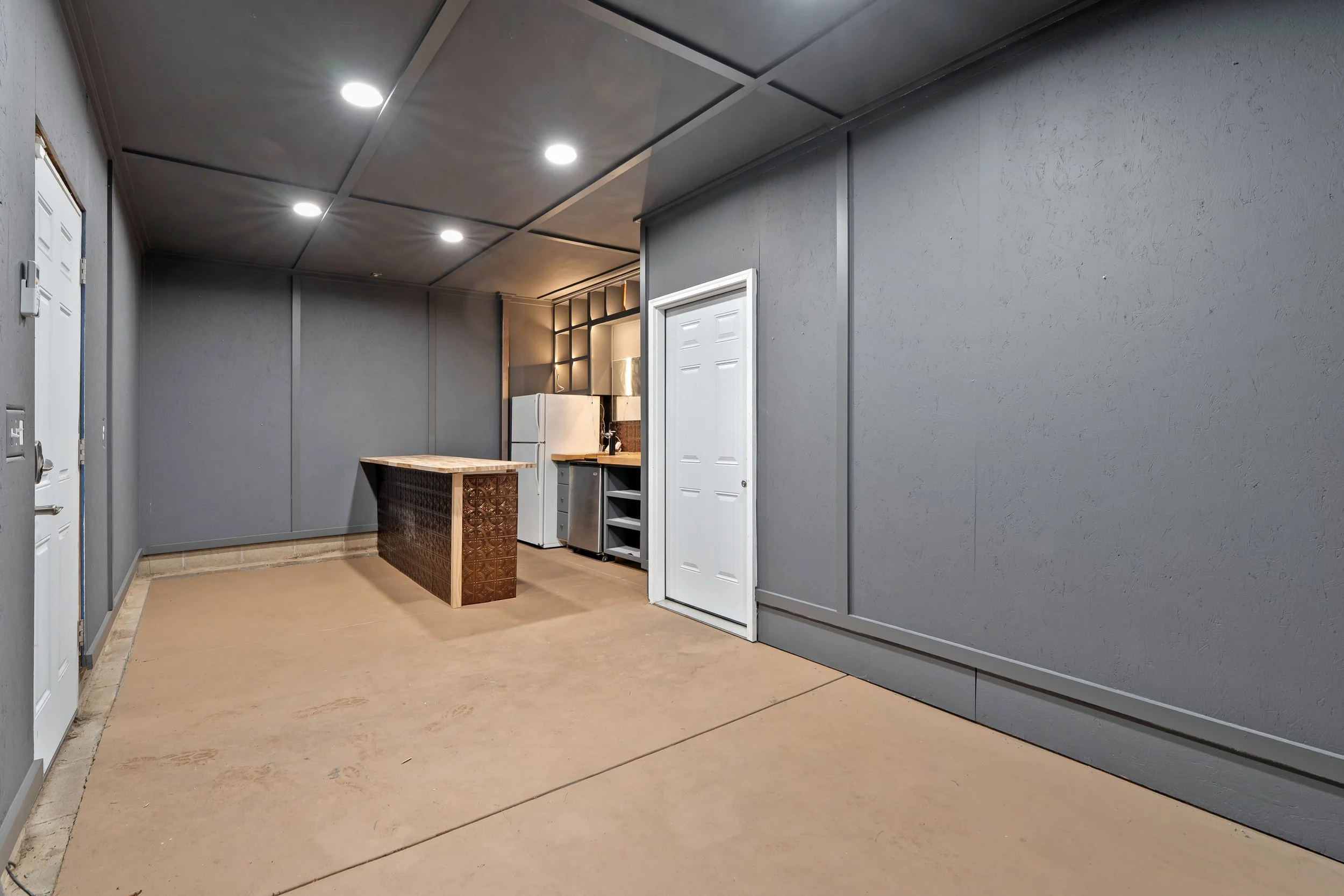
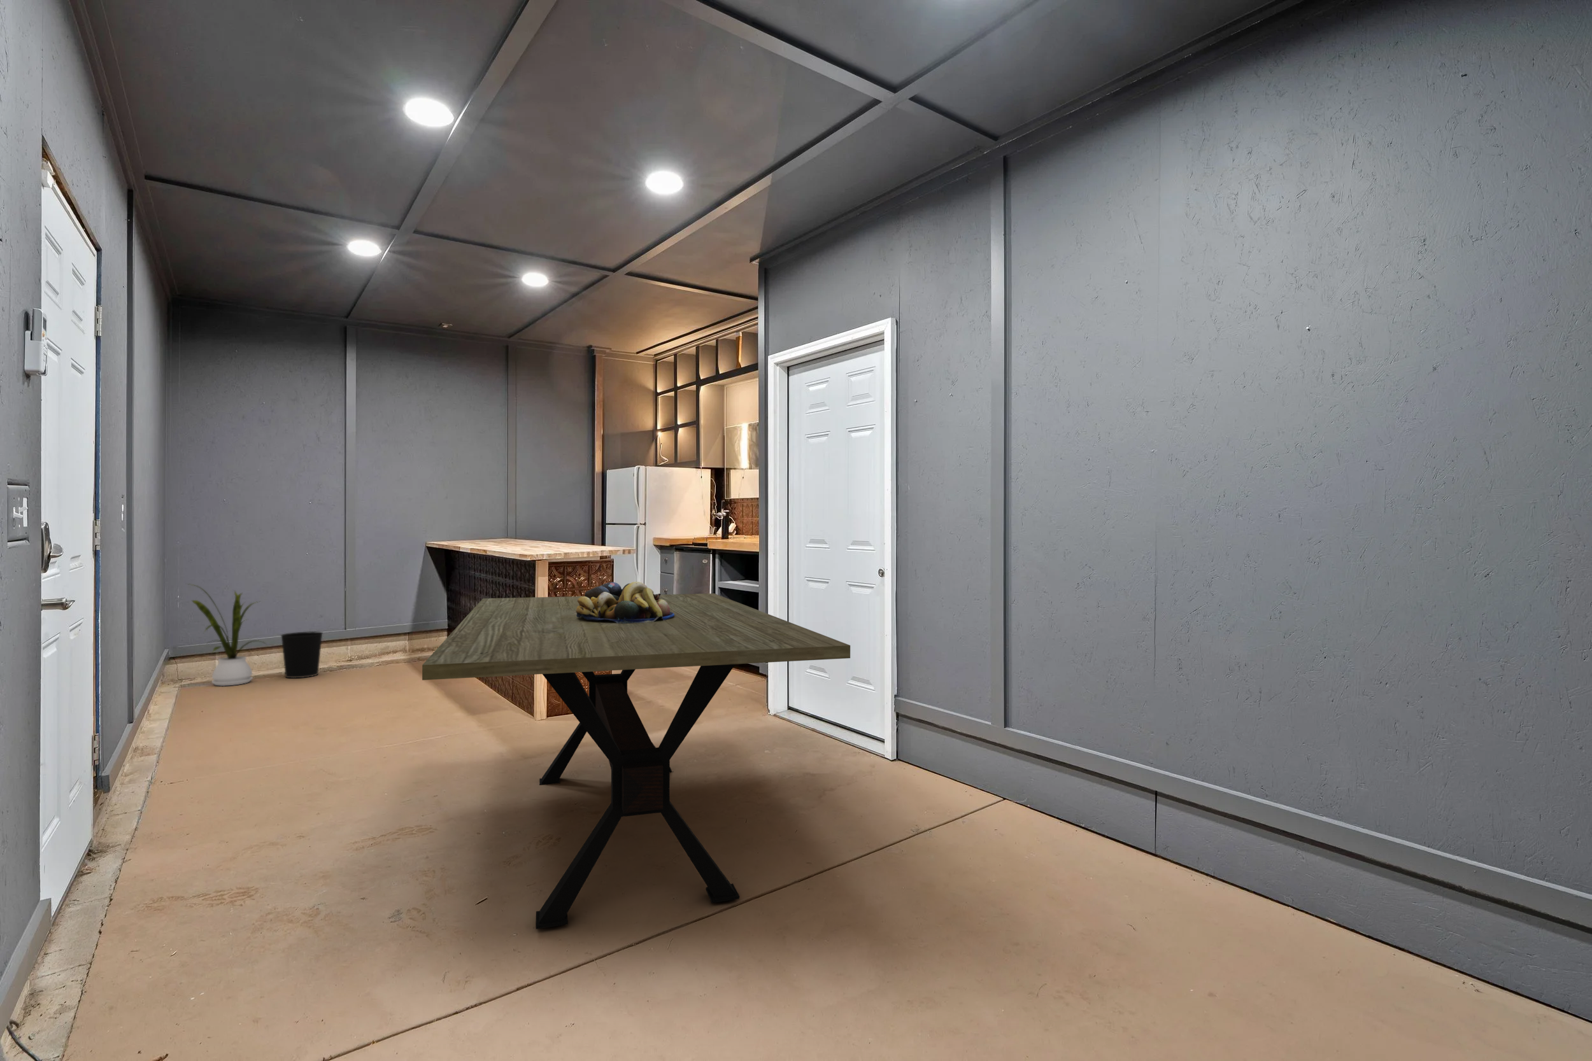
+ fruit bowl (627, 599)
+ house plant (226, 632)
+ dining table (621, 722)
+ wastebasket (302, 655)
